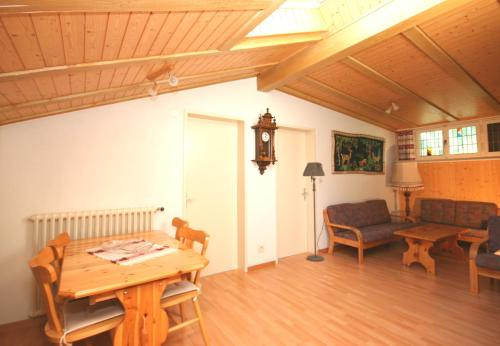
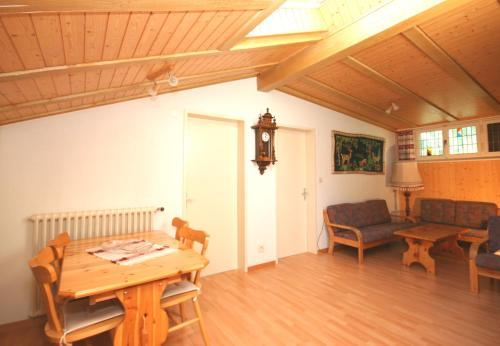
- floor lamp (314, 210)
